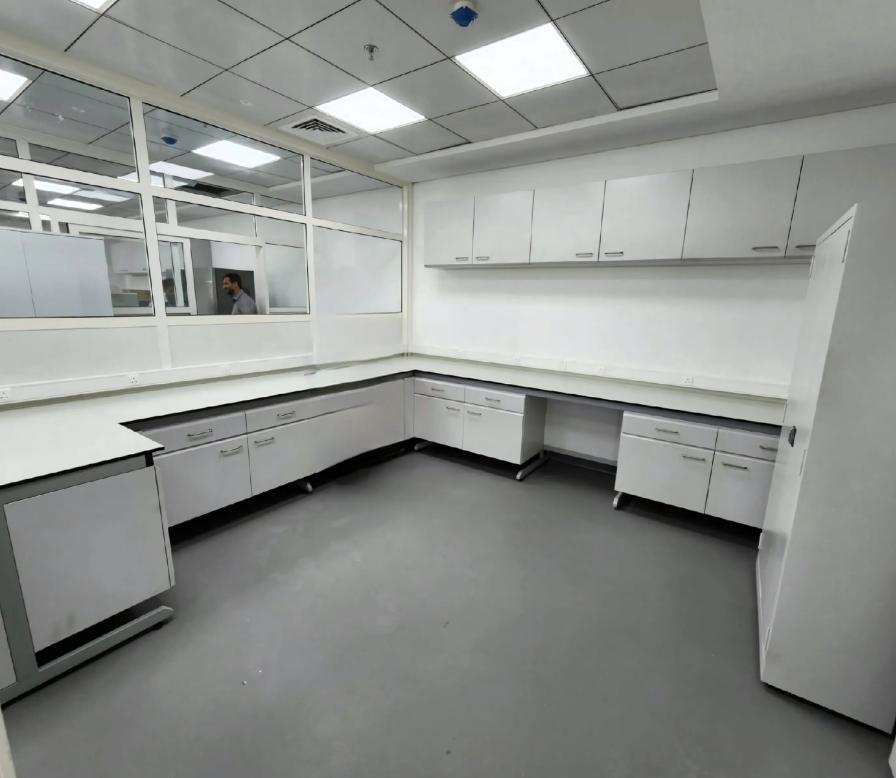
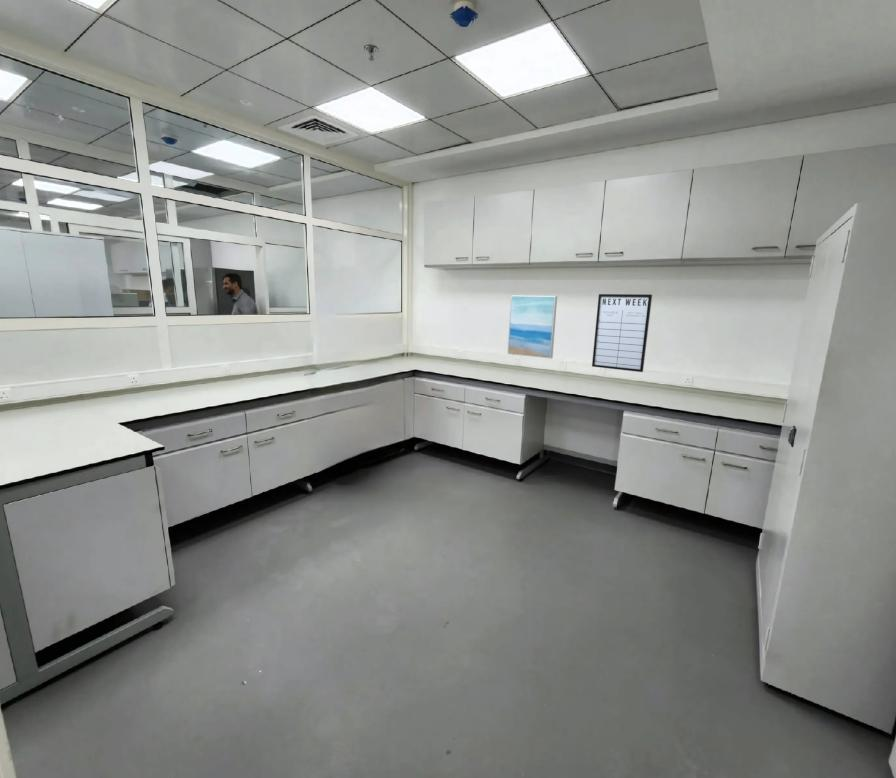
+ writing board (620, 332)
+ wall art (531, 326)
